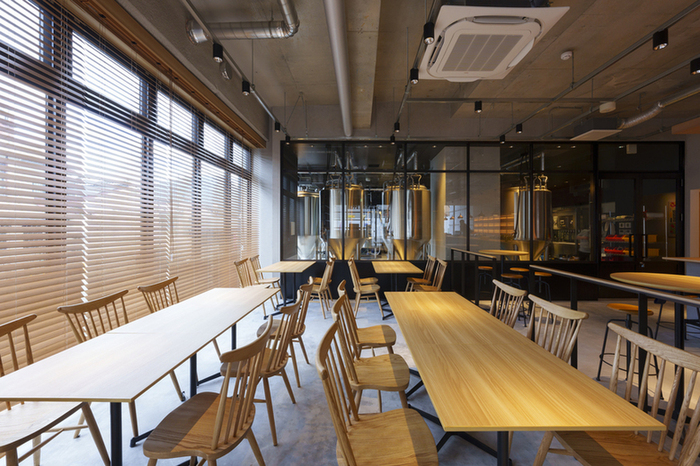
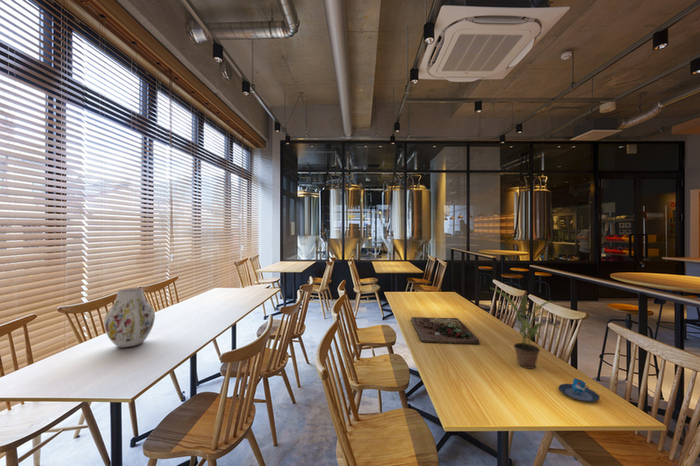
+ mug (578, 387)
+ potted plant (521, 326)
+ cutting board (441, 325)
+ vase (130, 317)
